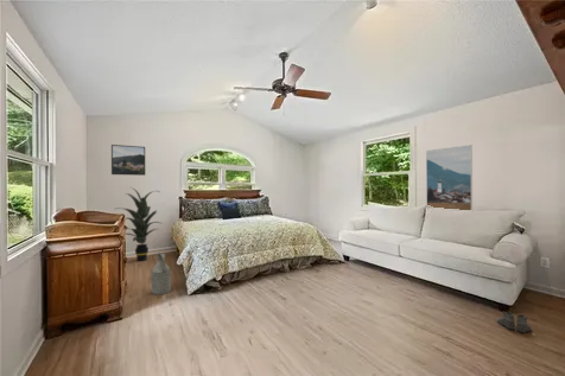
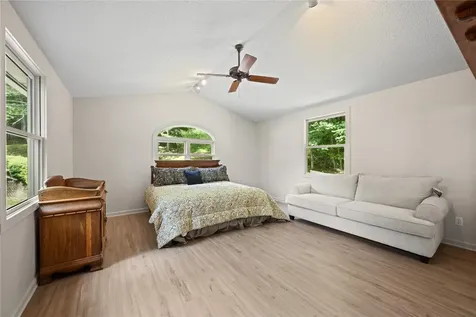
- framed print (447, 179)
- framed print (128, 160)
- boots (516, 320)
- indoor plant (138, 223)
- watering can (160, 272)
